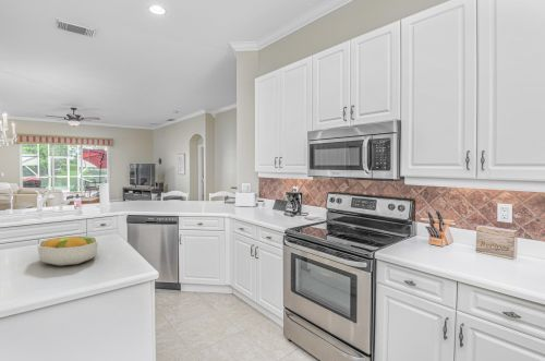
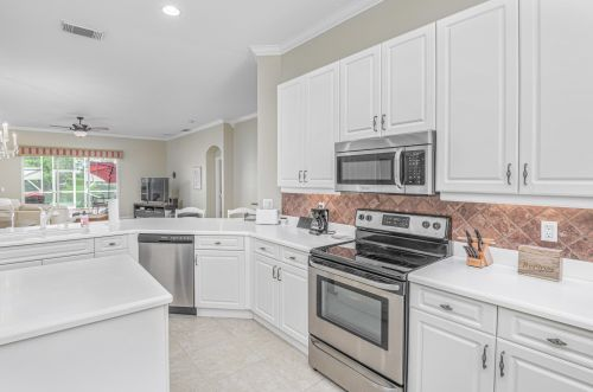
- fruit bowl (69, 246)
